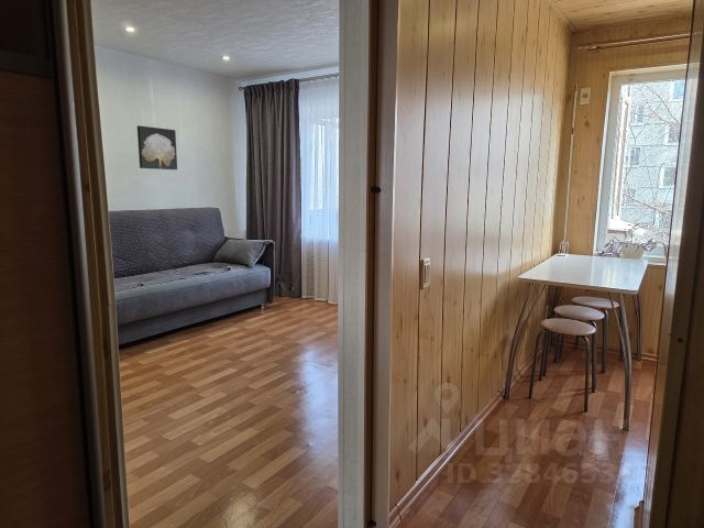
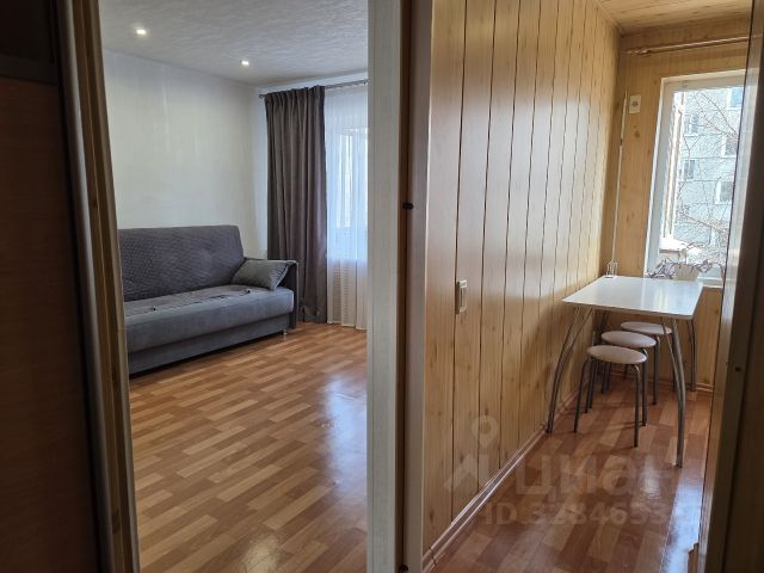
- wall art (157, 148)
